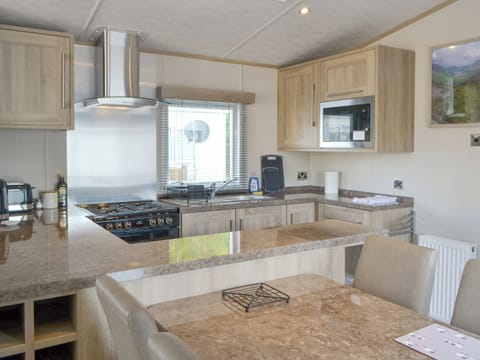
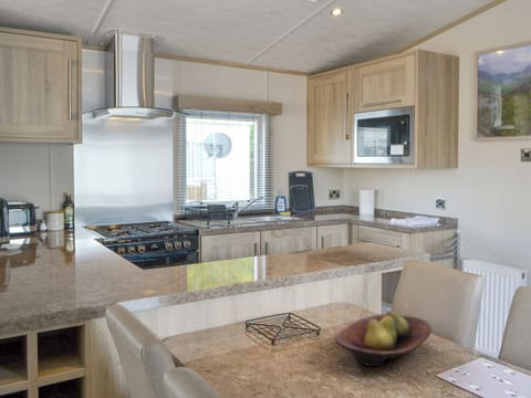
+ fruit bowl (384, 333)
